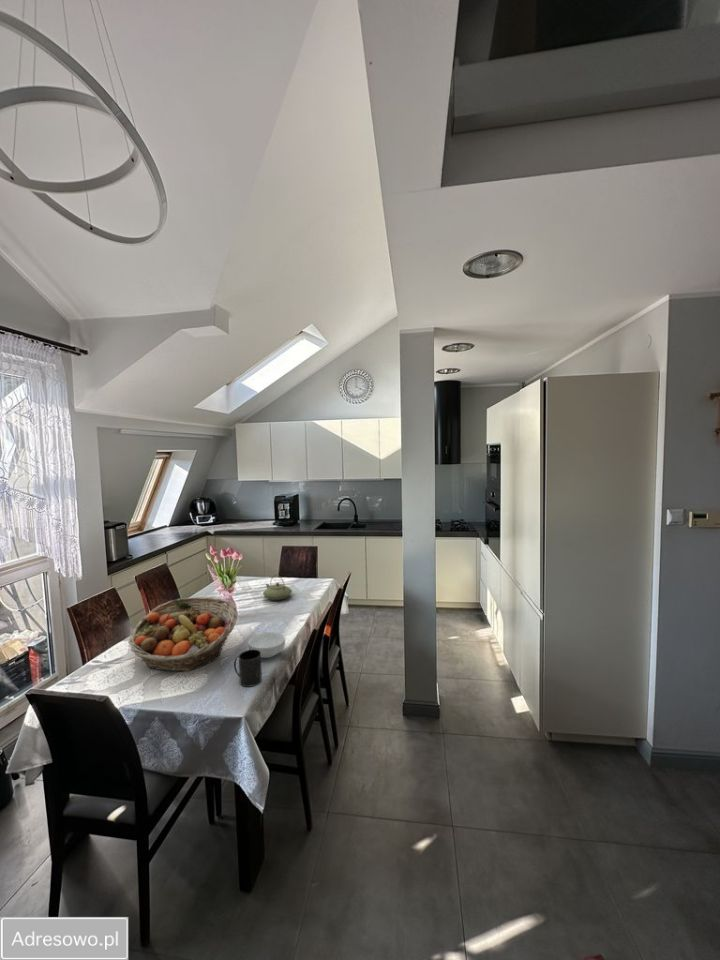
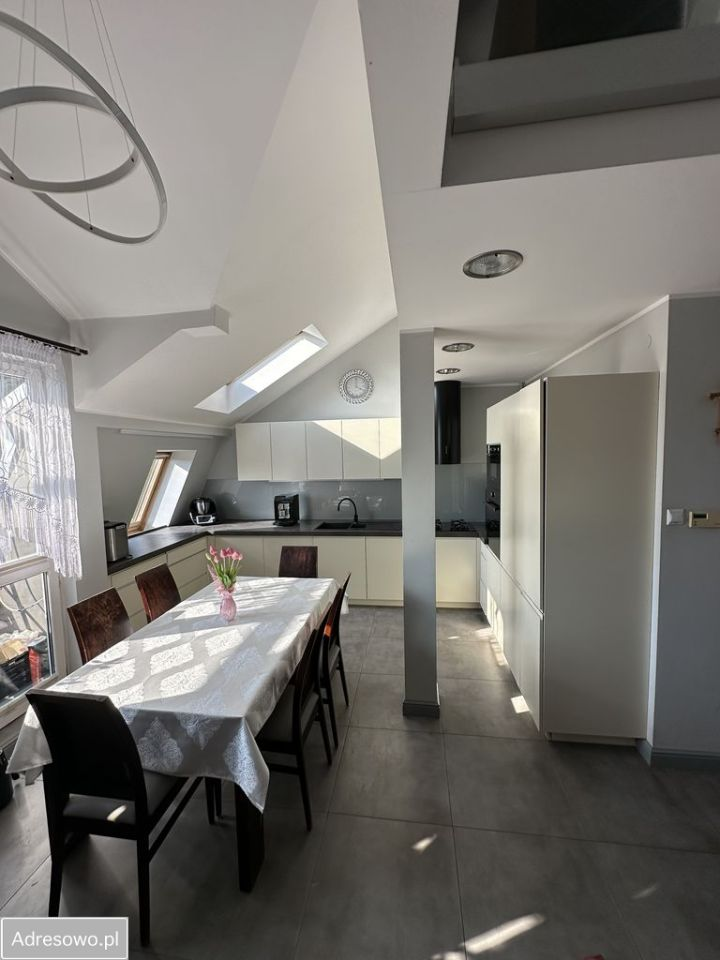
- teapot (276, 585)
- mug (247, 667)
- cereal bowl (267, 646)
- fruit basket (185, 632)
